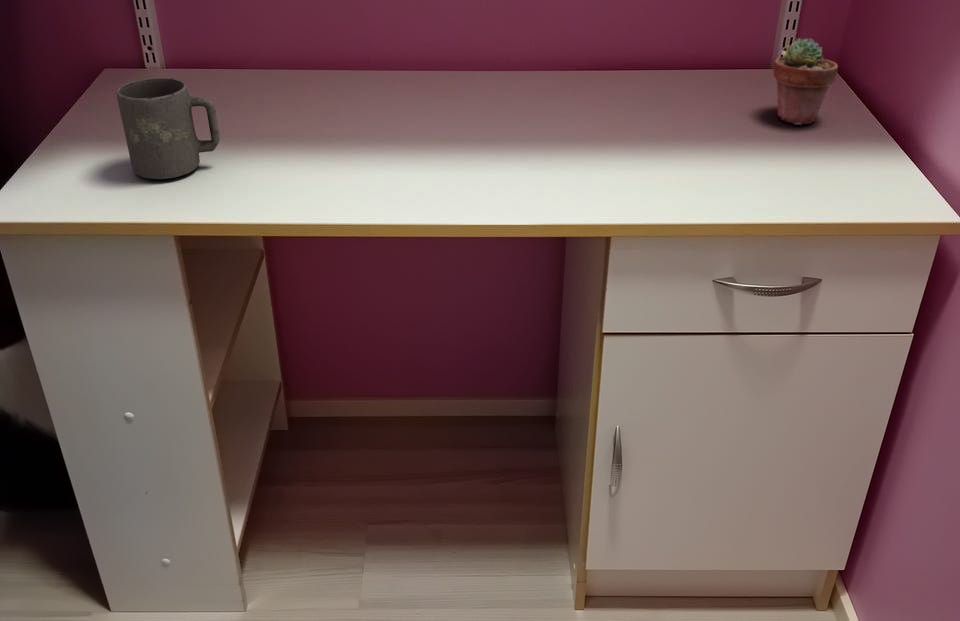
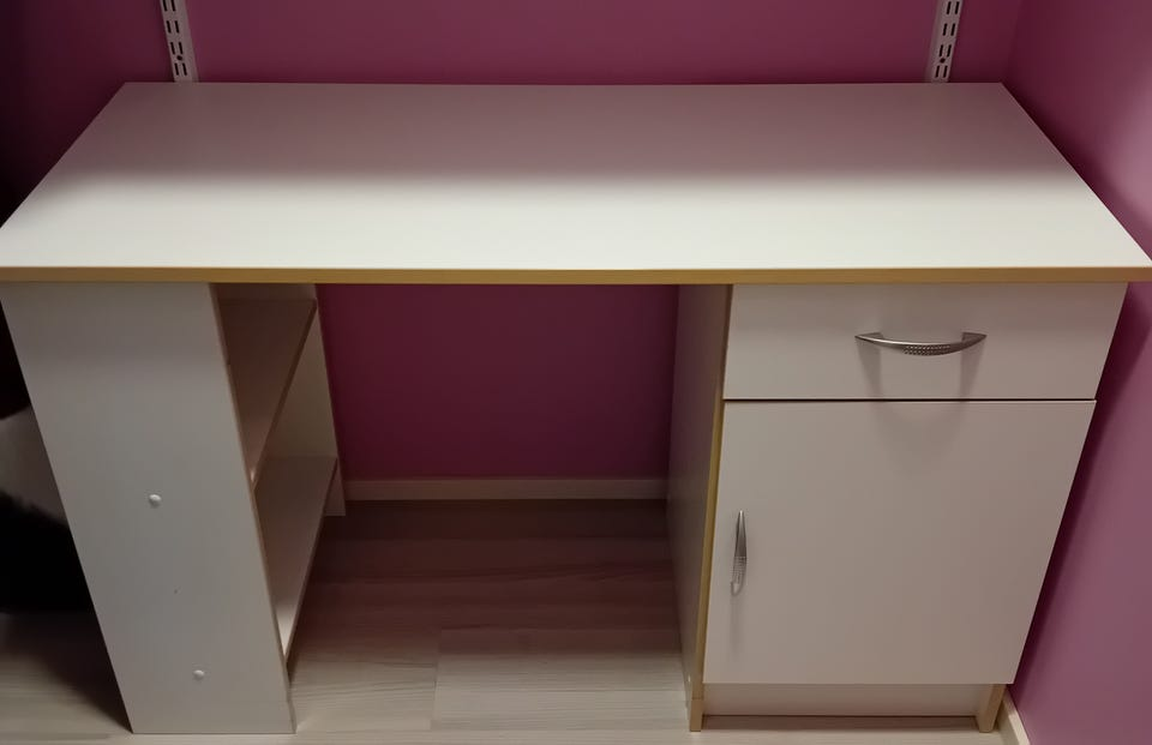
- mug (171, 128)
- potted succulent (803, 78)
